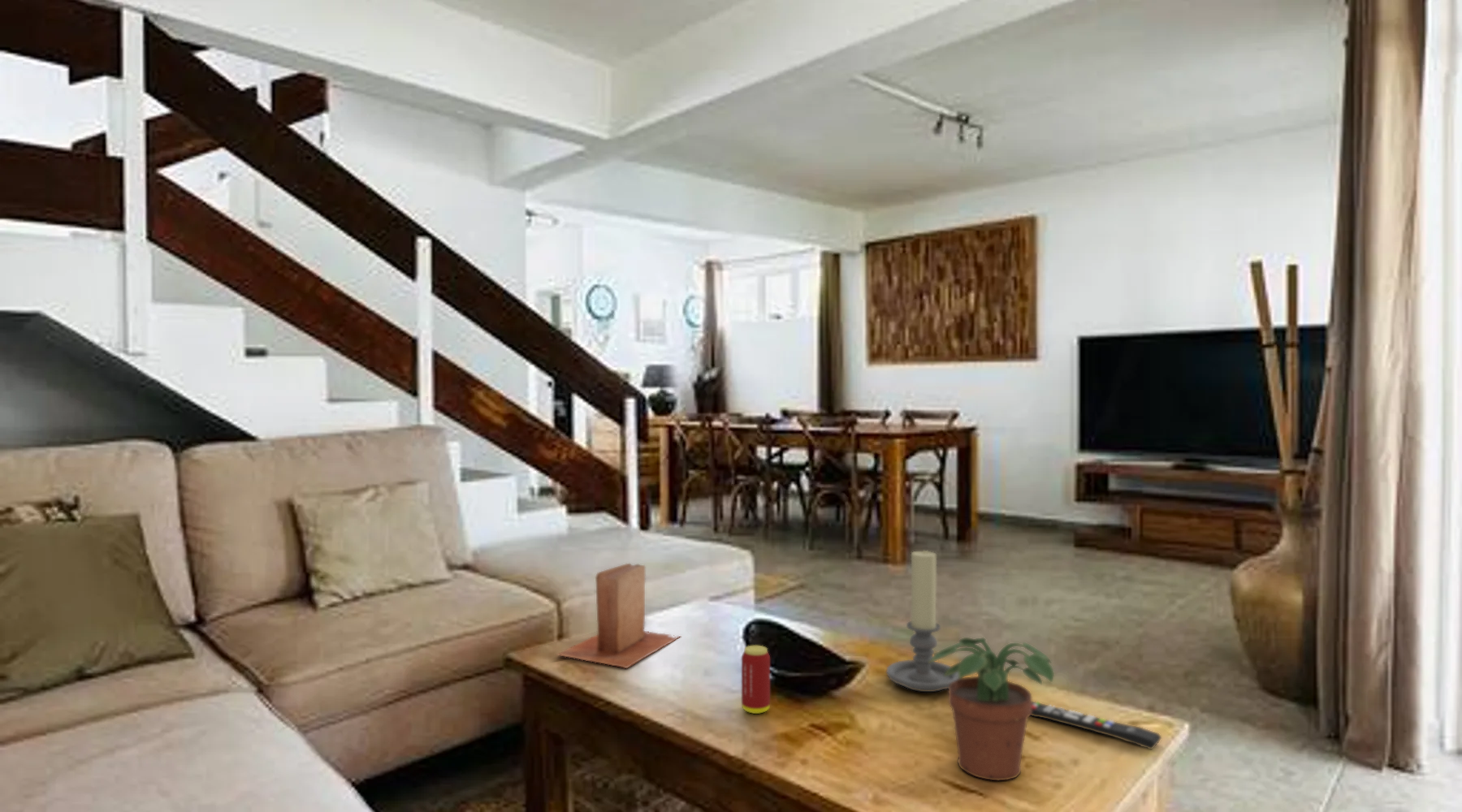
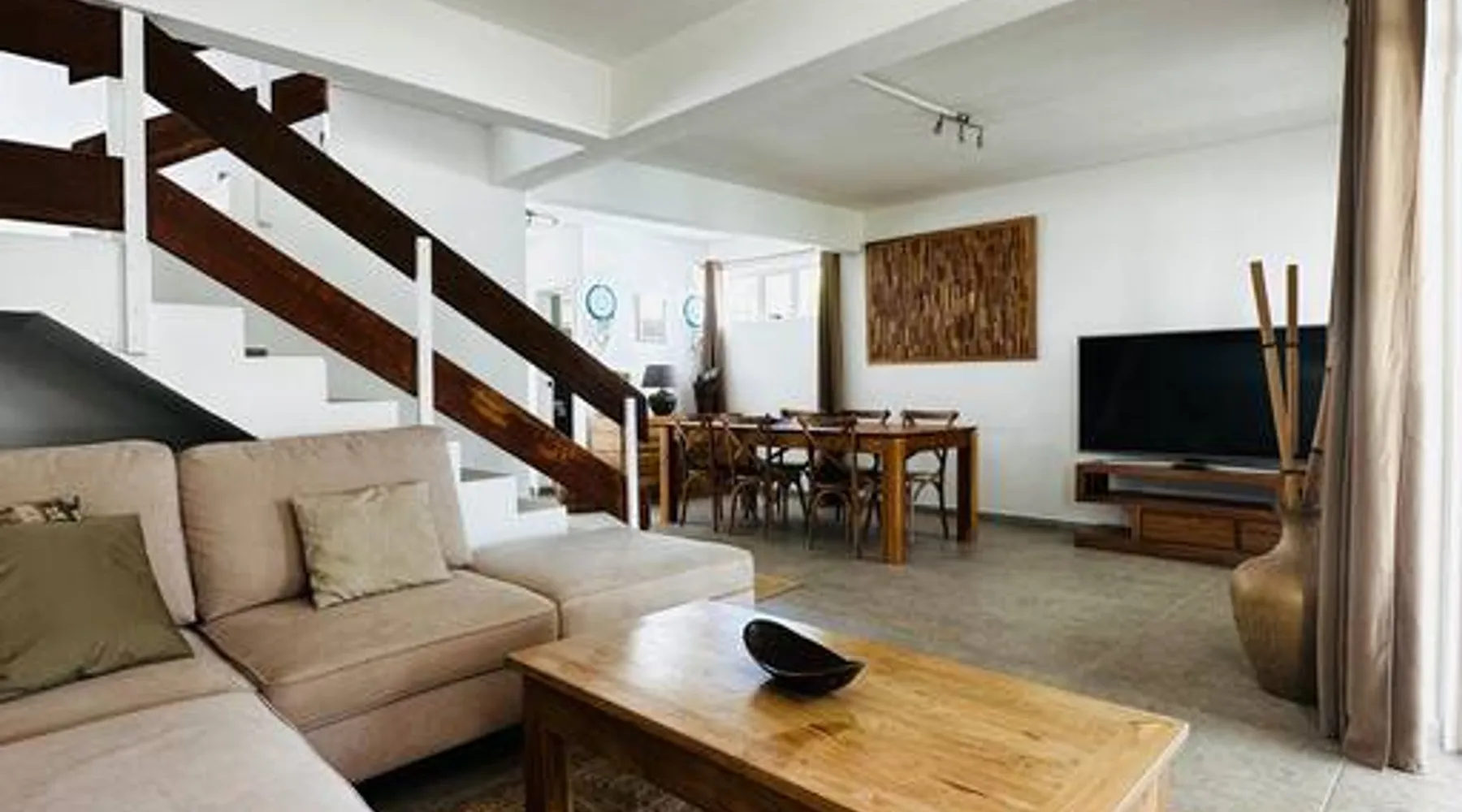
- beverage can (755, 679)
- remote control (1088, 722)
- candle holder (924, 615)
- potted plant (993, 705)
- book (621, 607)
